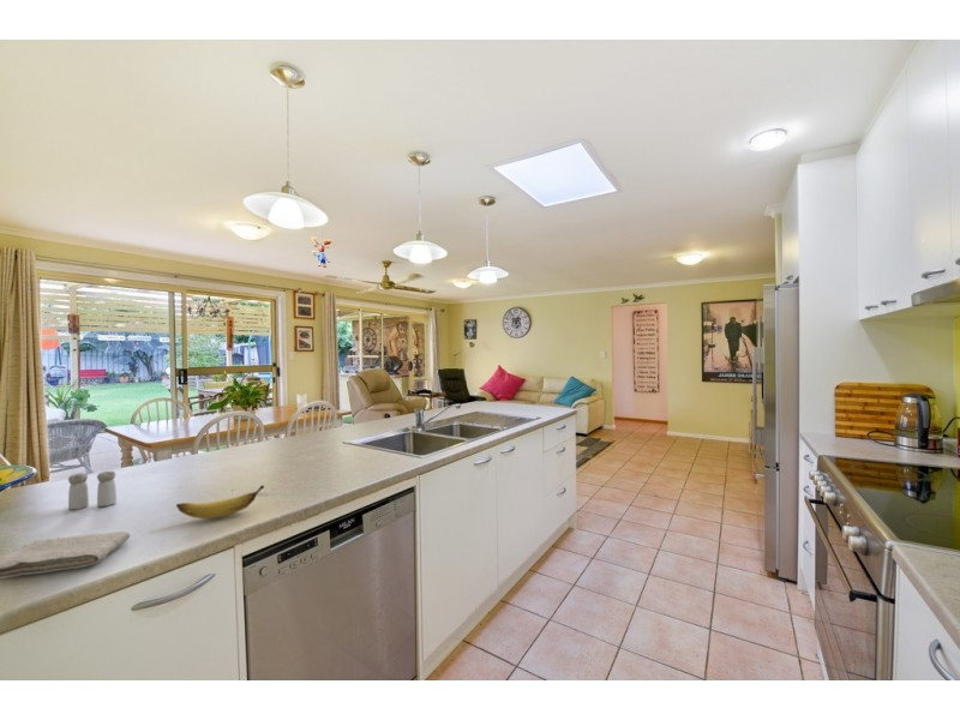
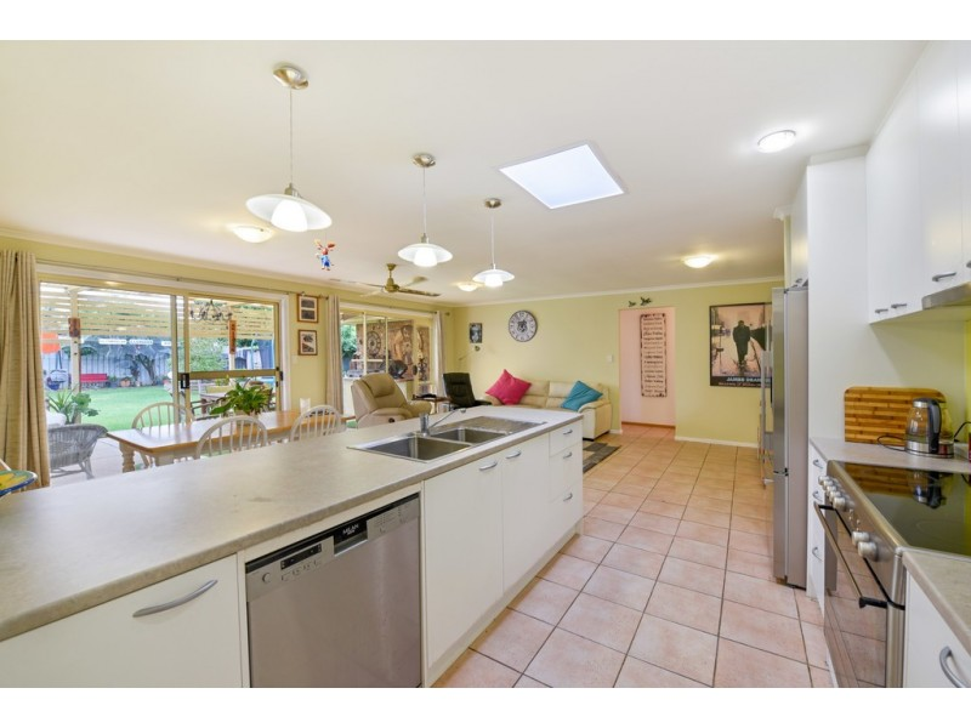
- washcloth (62, 551)
- banana (222, 503)
- salt and pepper shaker (97, 488)
